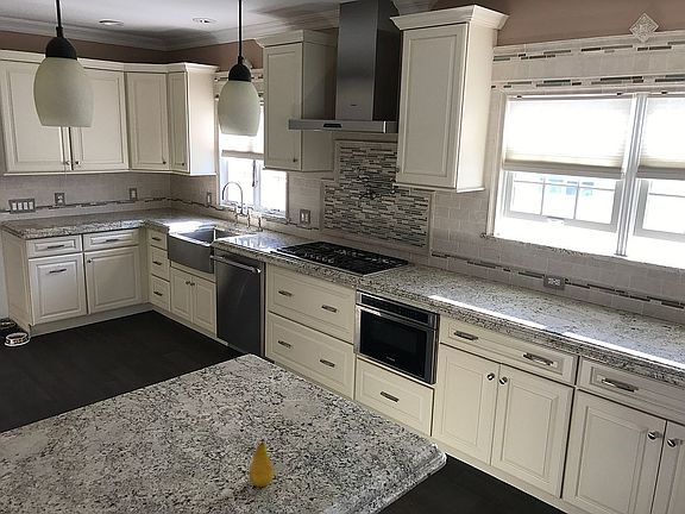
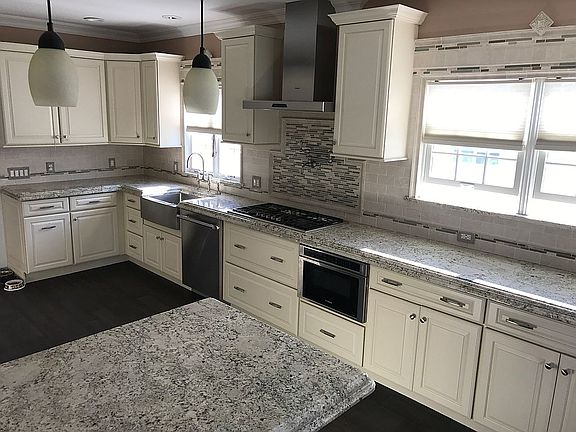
- fruit (260, 460)
